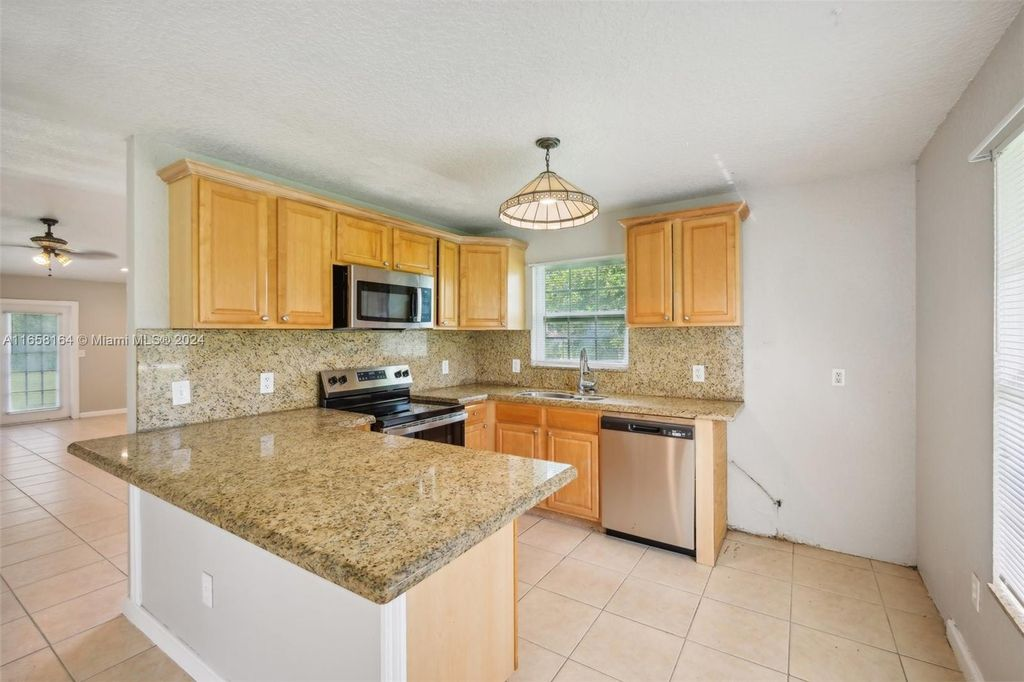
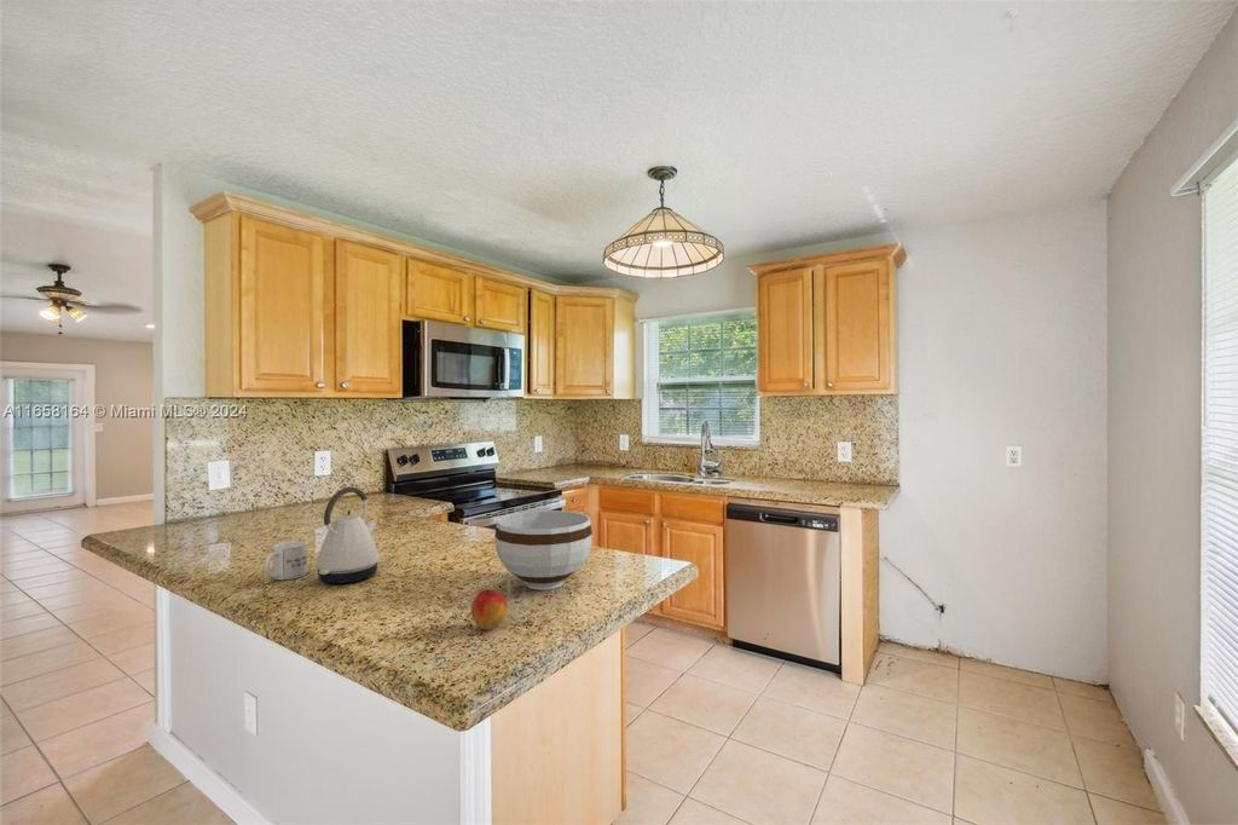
+ bowl (544, 550)
+ peach (488, 608)
+ kettle (349, 531)
+ mug (284, 561)
